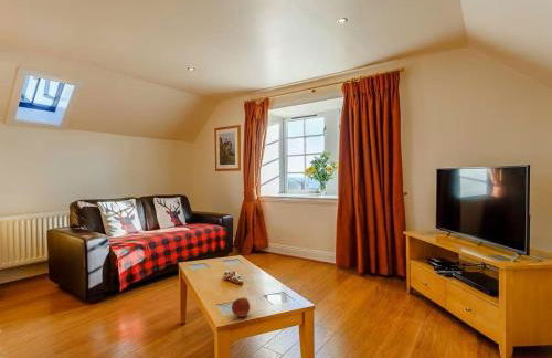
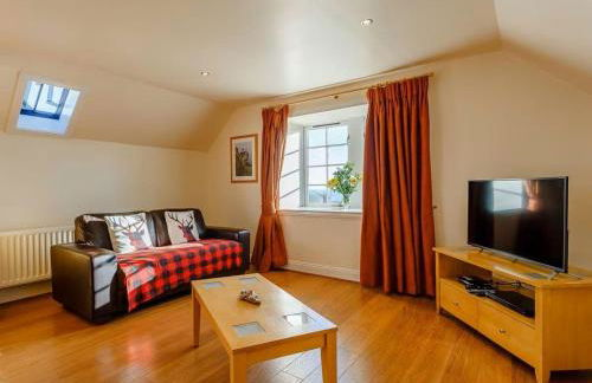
- apple (241, 306)
